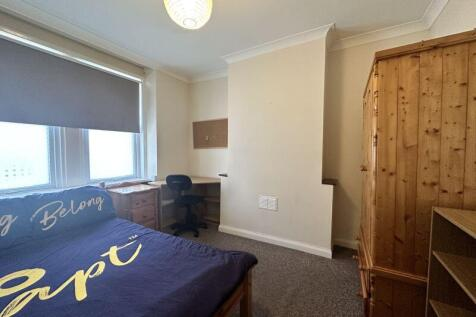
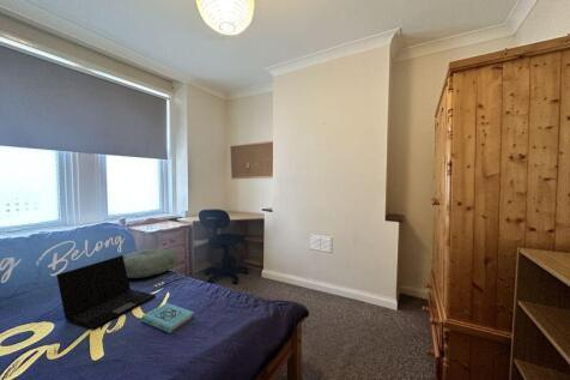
+ pillow (147, 261)
+ book (168, 316)
+ laptop (110, 286)
